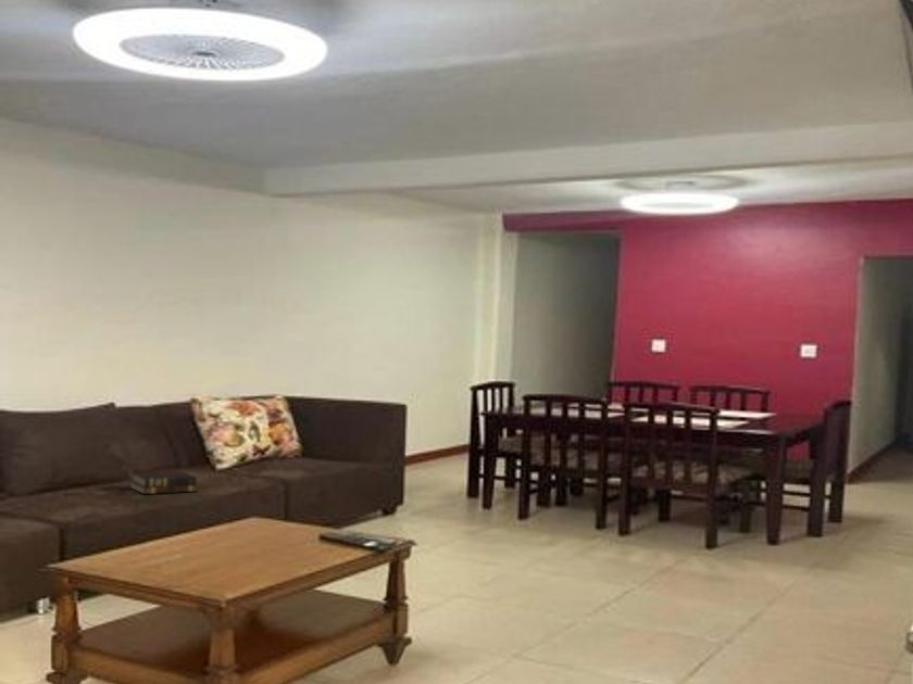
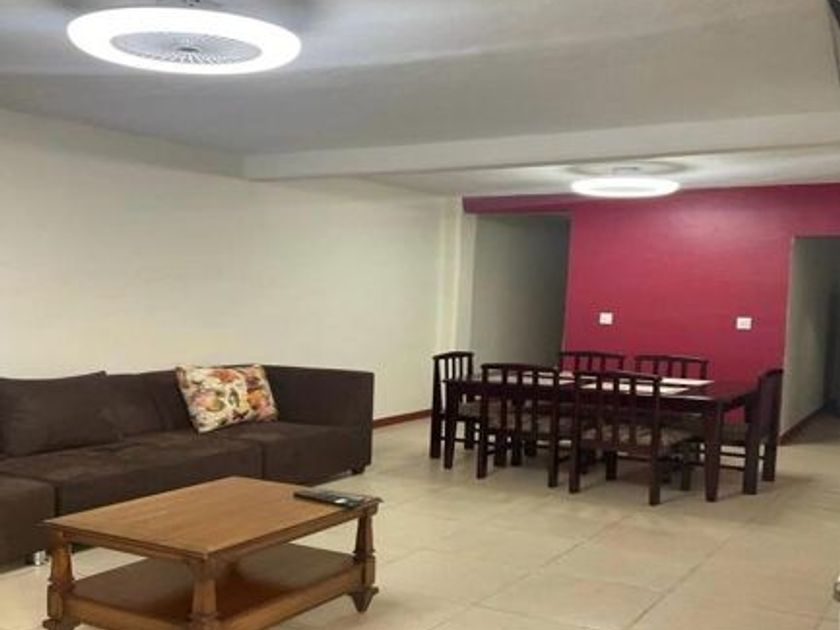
- bible (163, 482)
